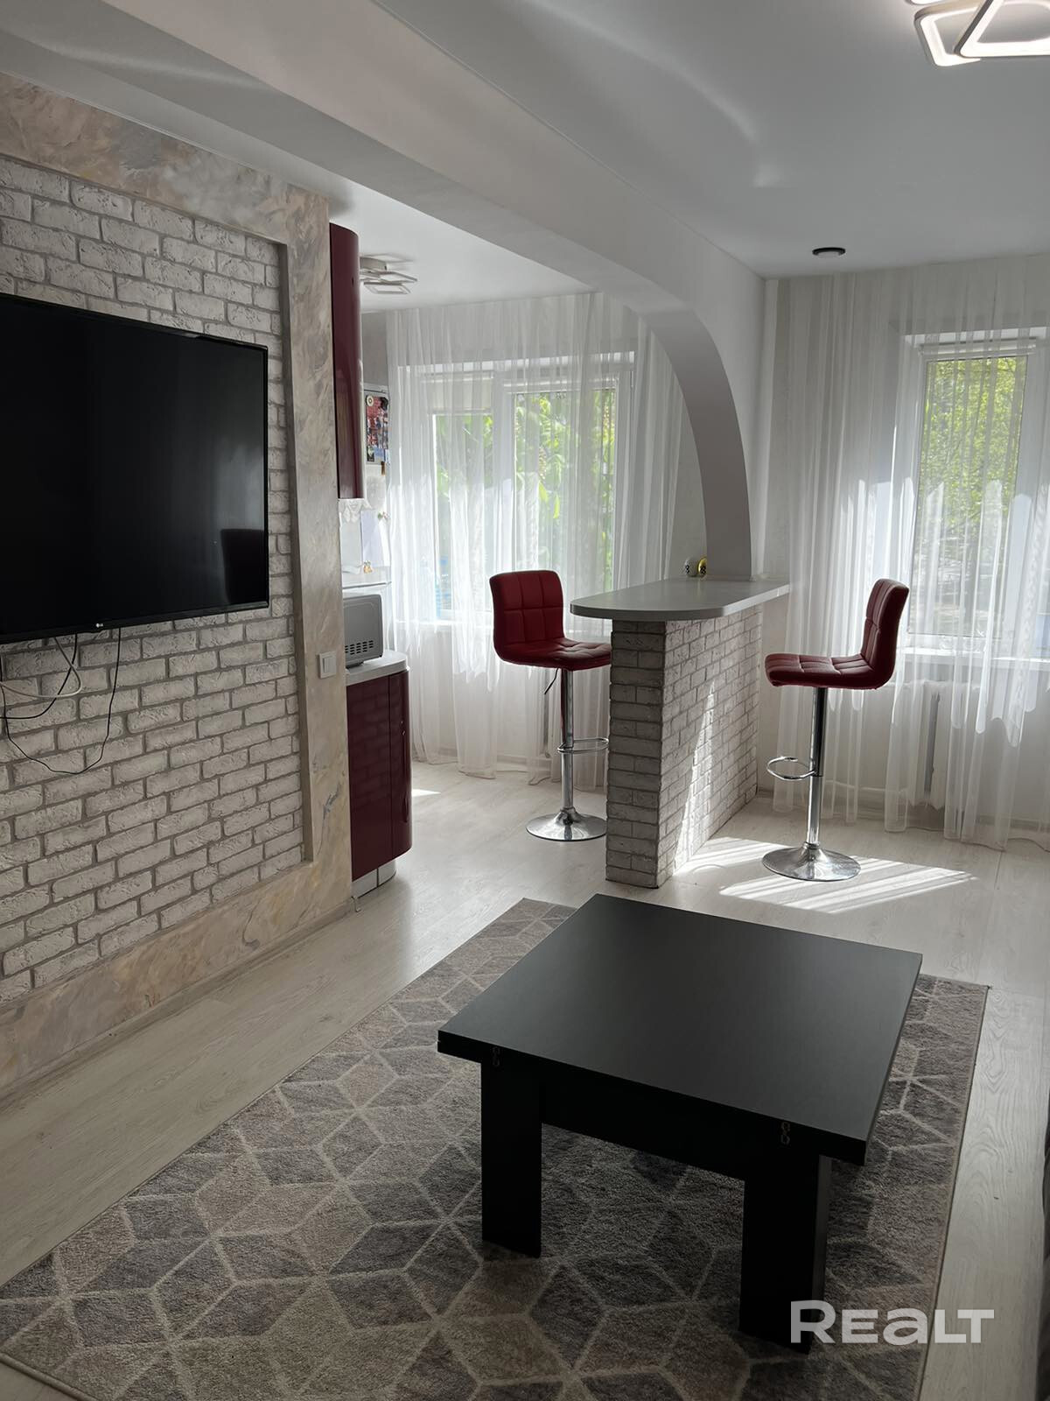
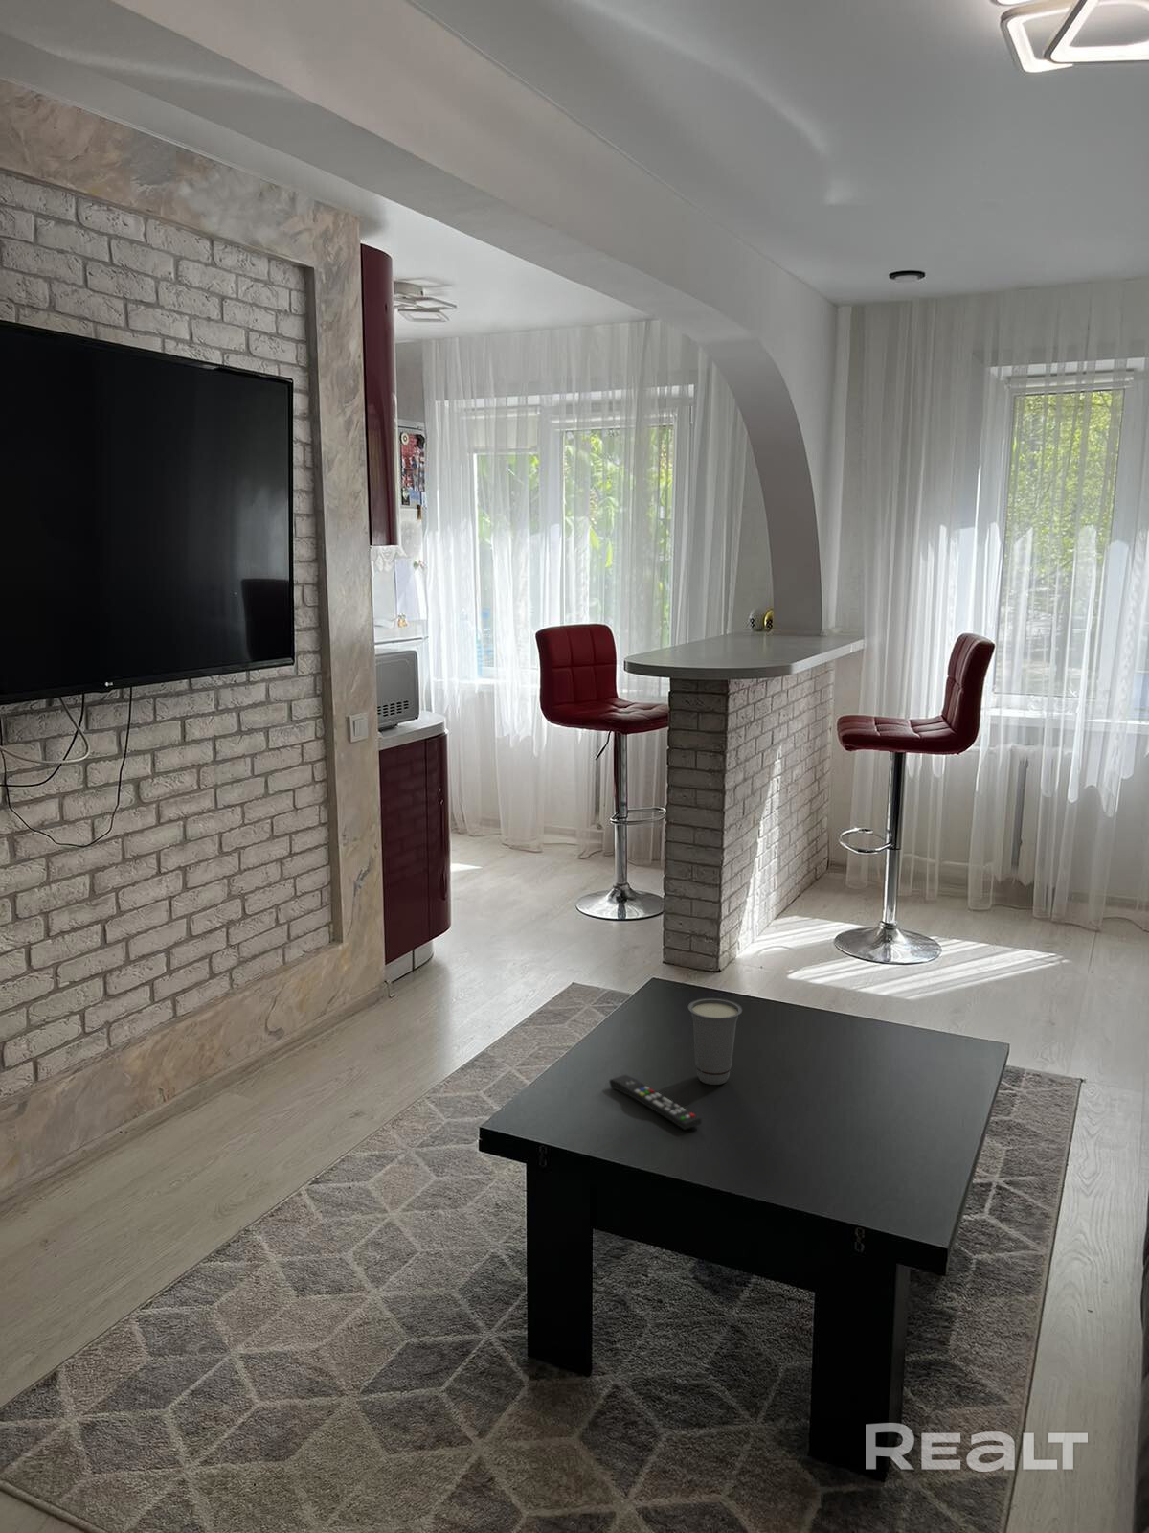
+ remote control (653, 1100)
+ cup (713, 1043)
